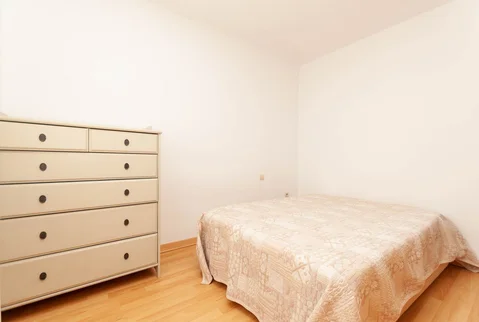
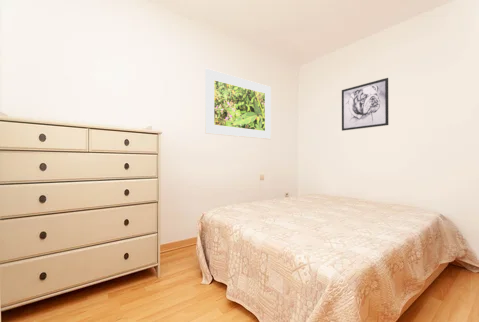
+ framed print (241, 107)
+ wall art (363, 106)
